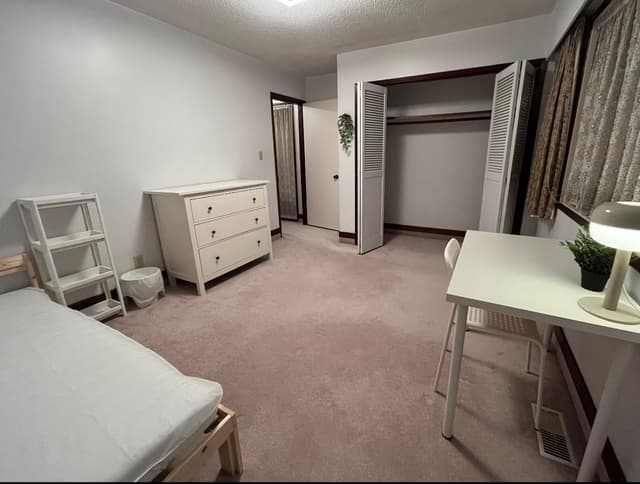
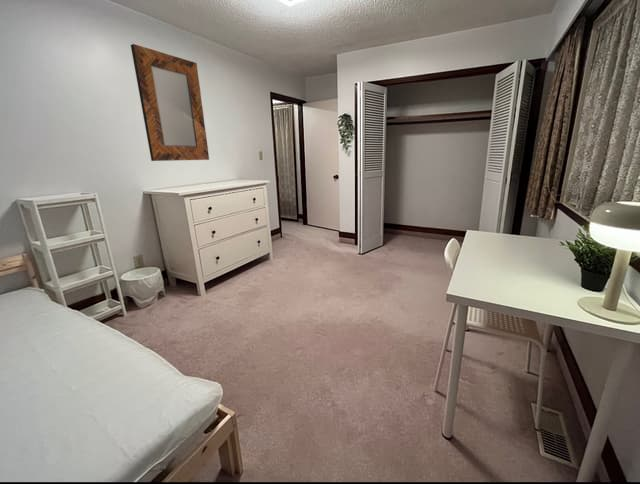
+ home mirror (175, 109)
